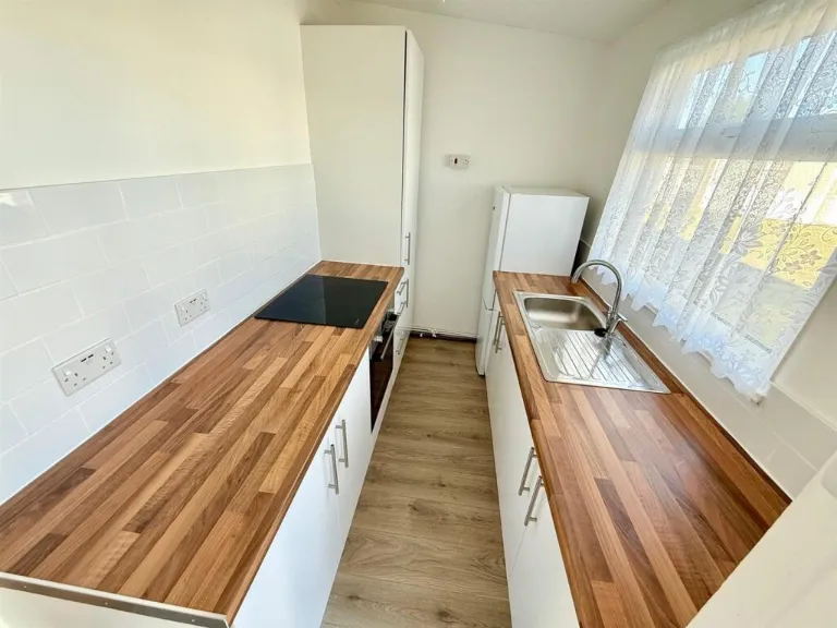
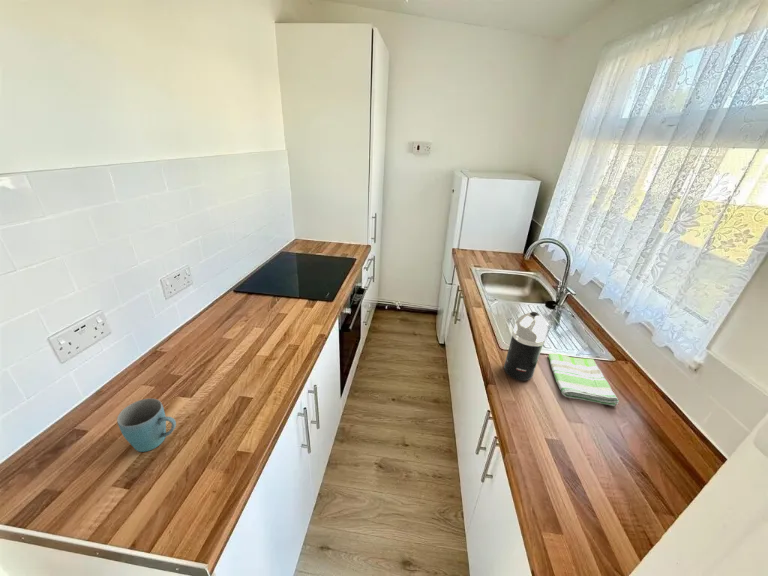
+ spray bottle (526, 344)
+ mug (152, 427)
+ dish towel (579, 375)
